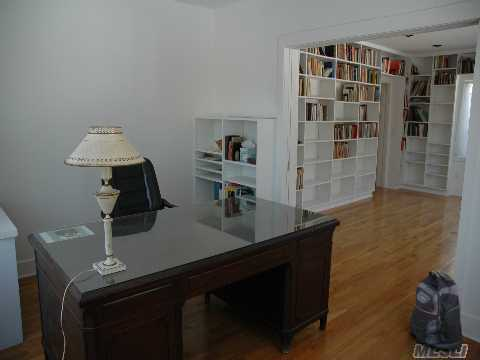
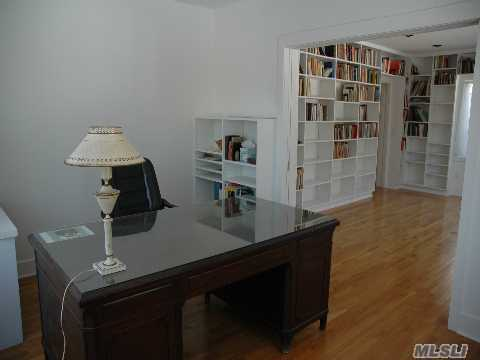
- backpack (438, 305)
